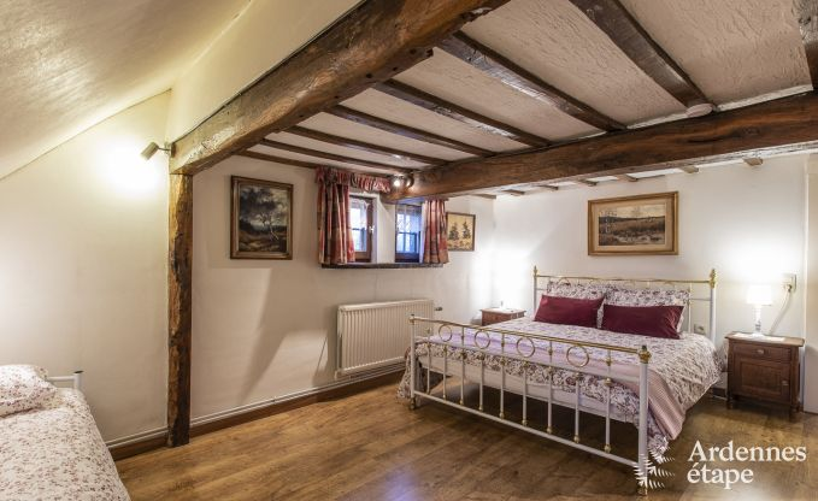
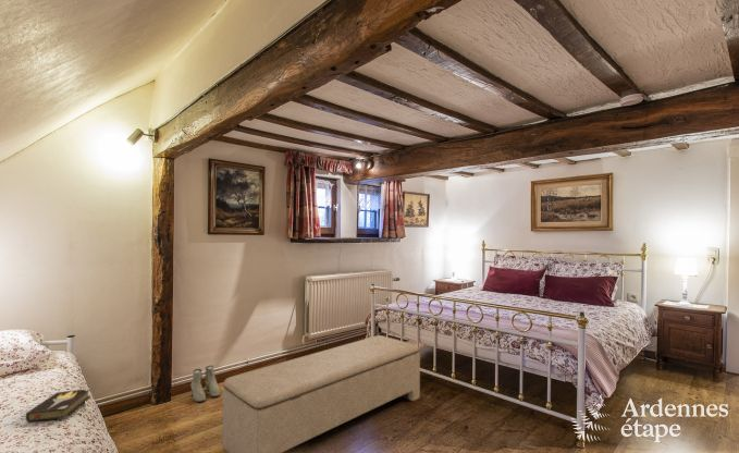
+ bench (333, 389)
+ hardback book (60, 403)
+ boots (206, 382)
